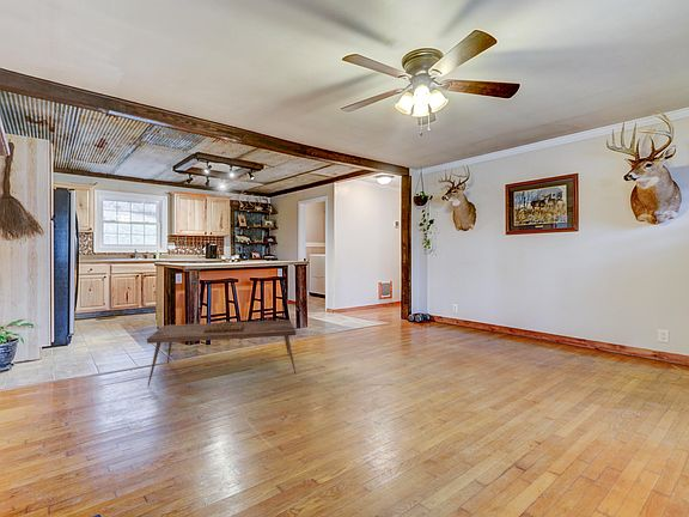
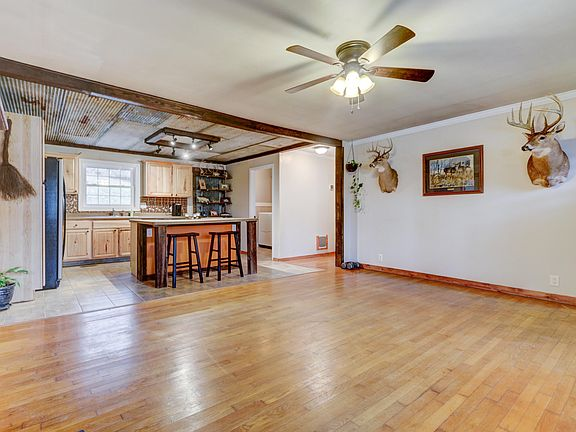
- coffee table (227, 337)
